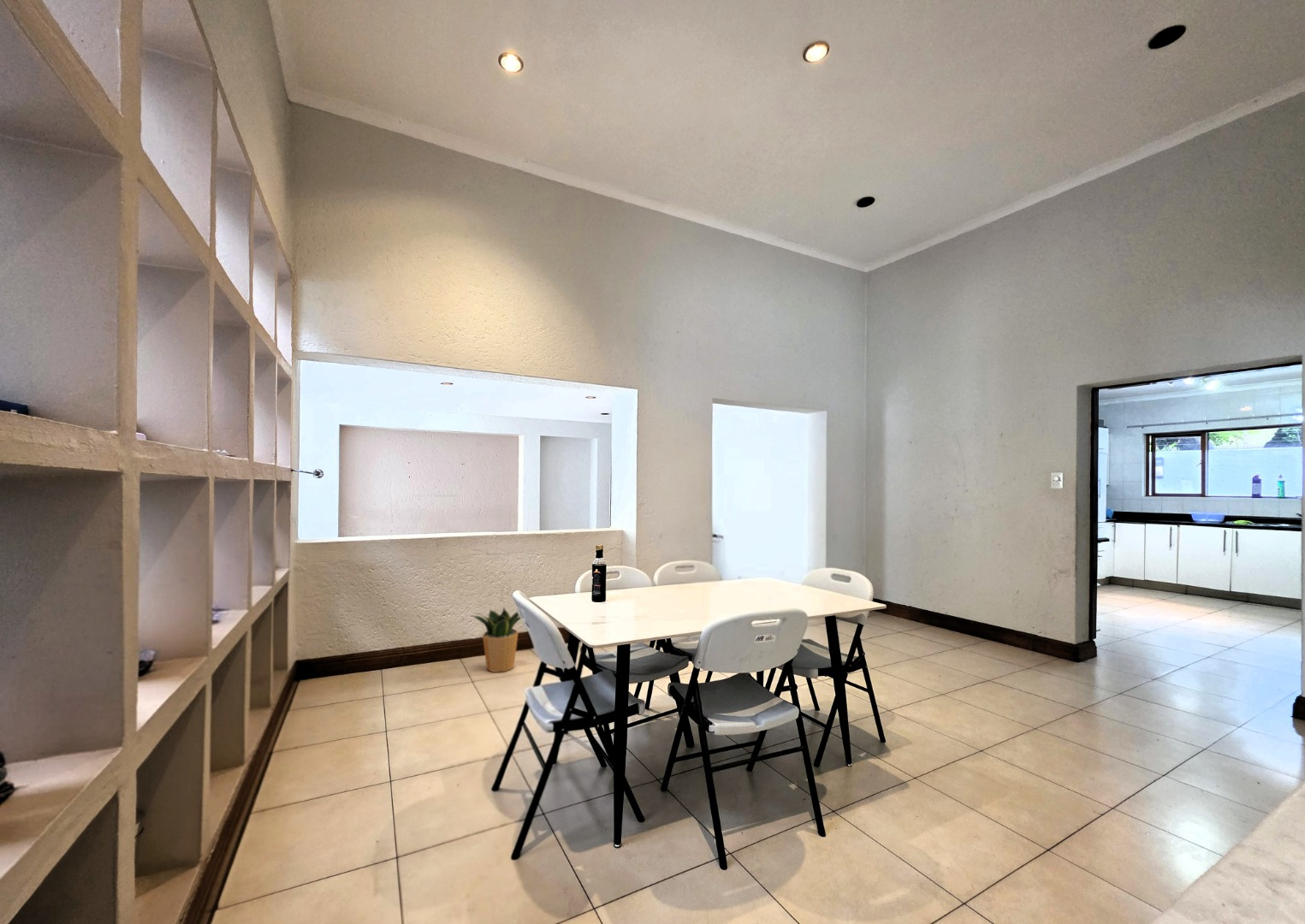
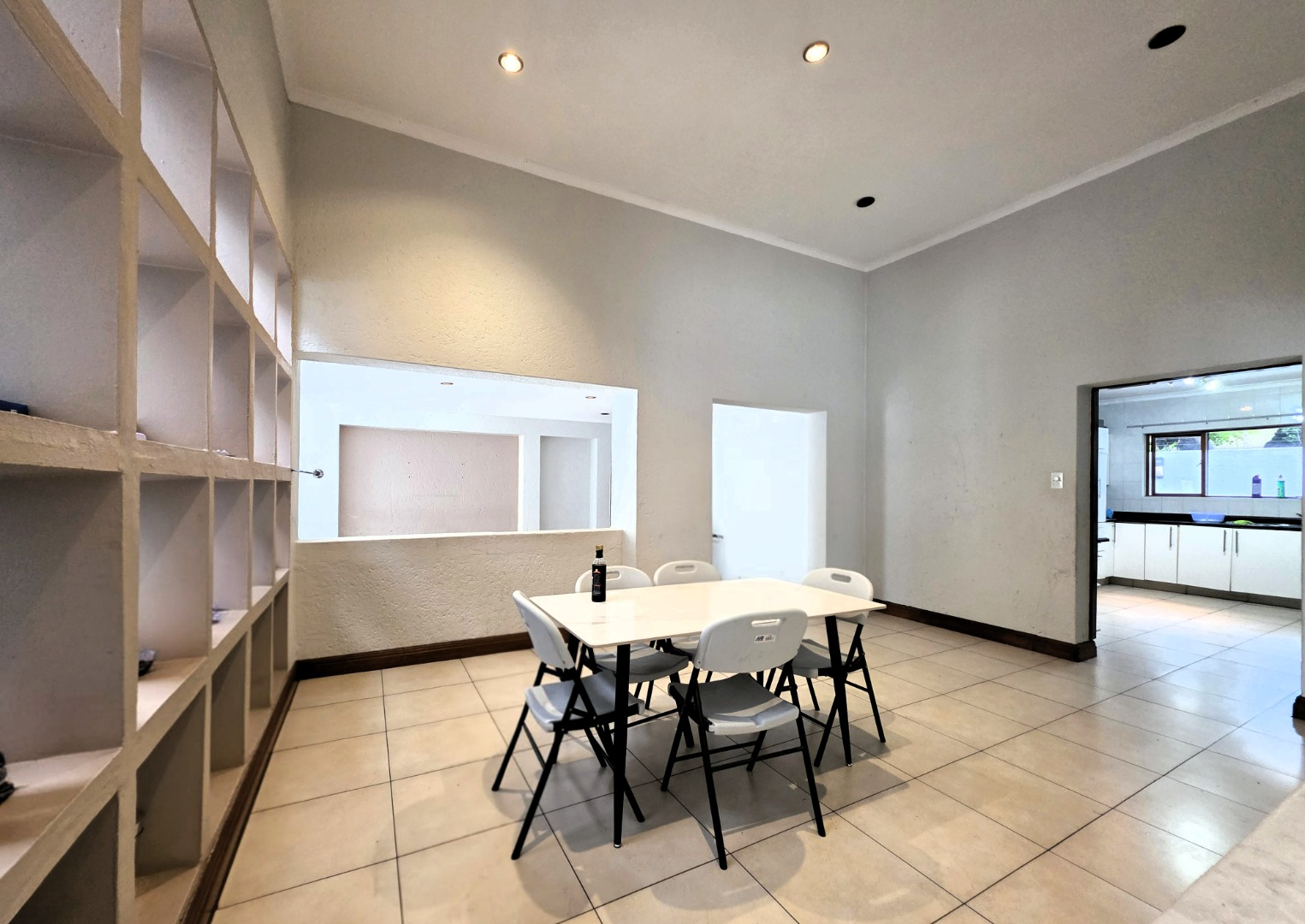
- potted plant (501, 638)
